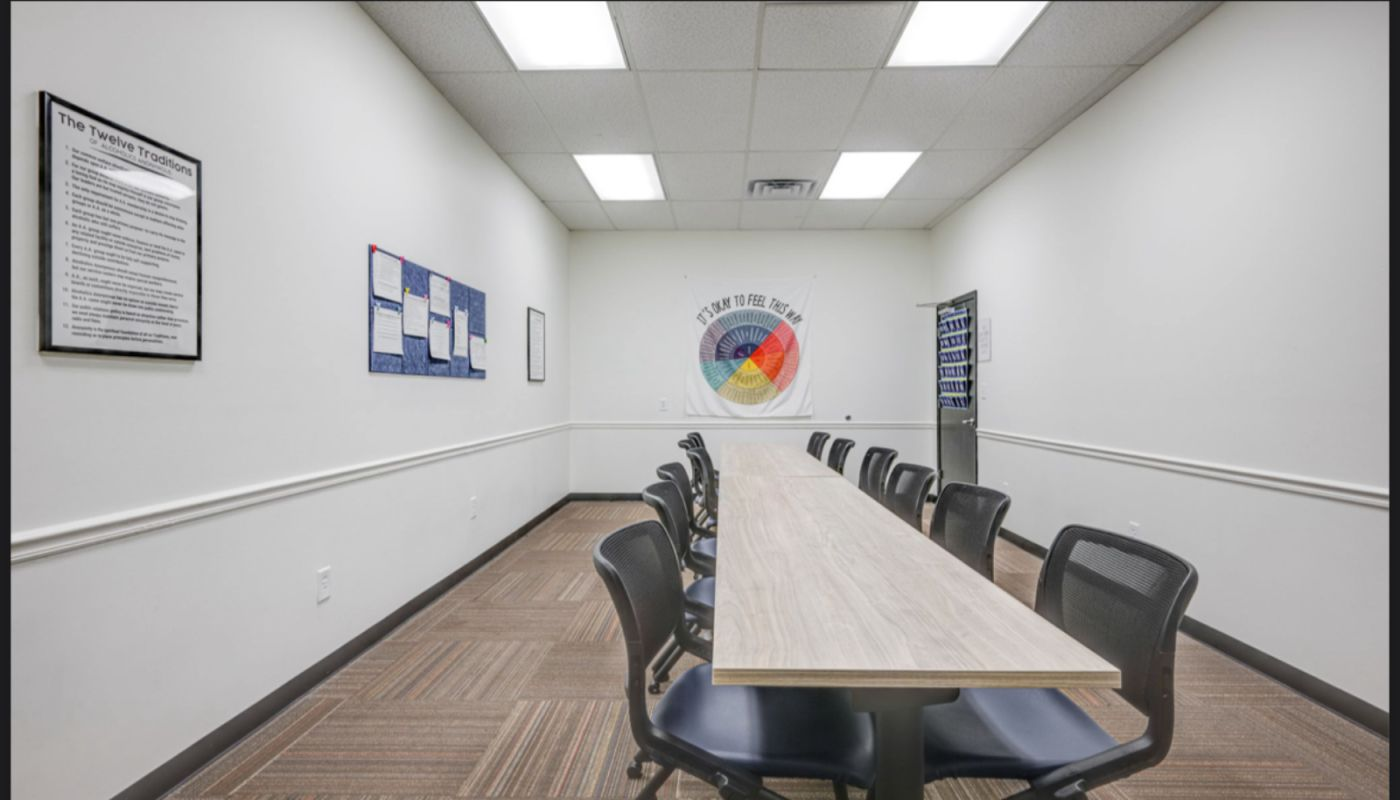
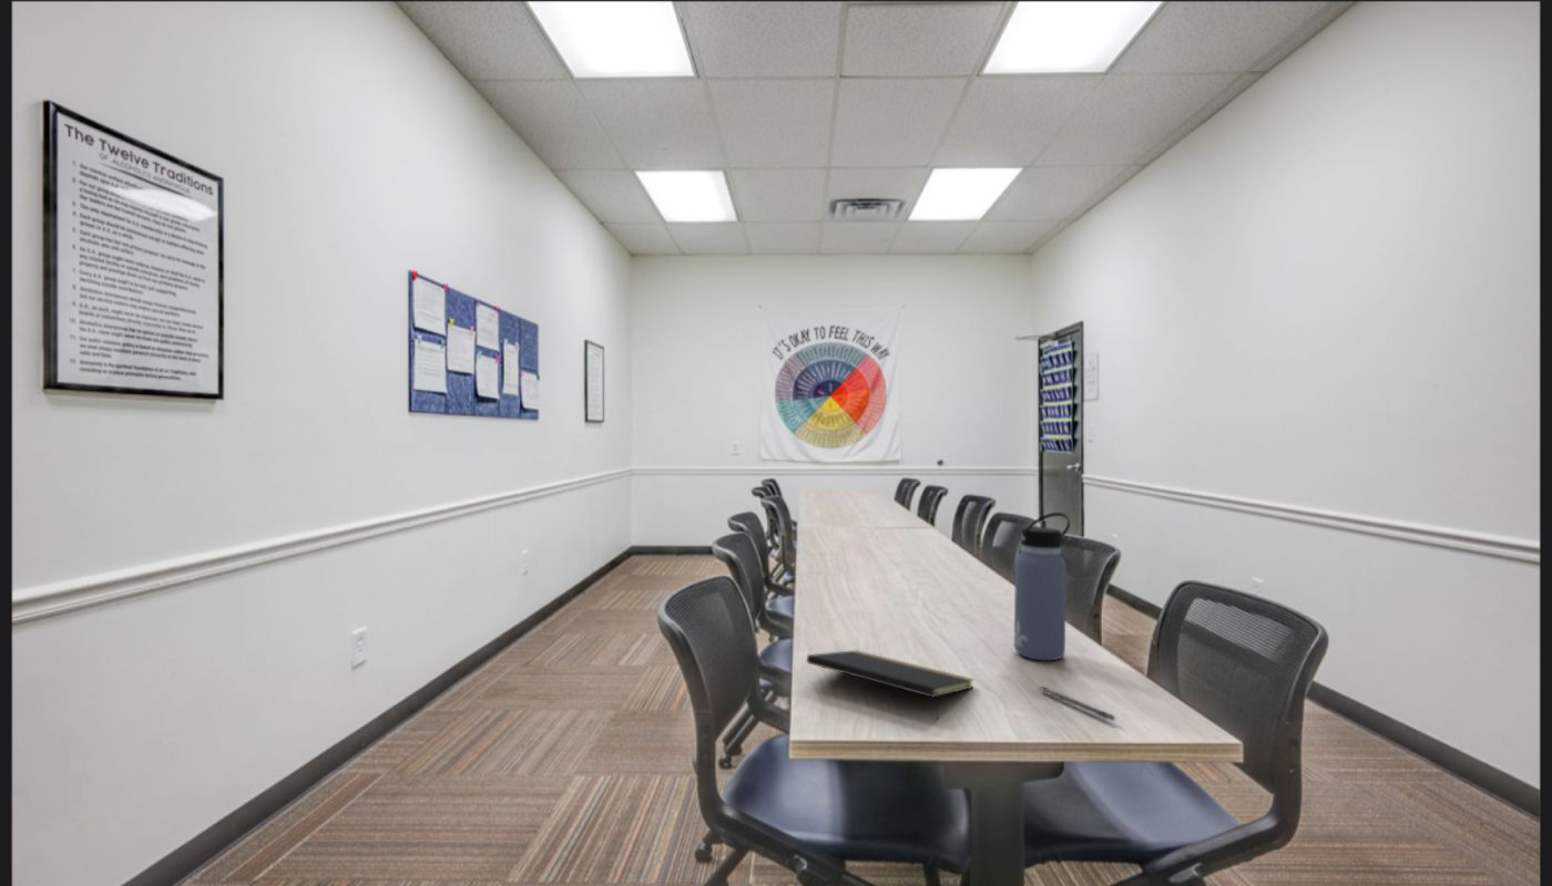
+ notepad (889, 671)
+ water bottle (1041, 581)
+ pen (1073, 701)
